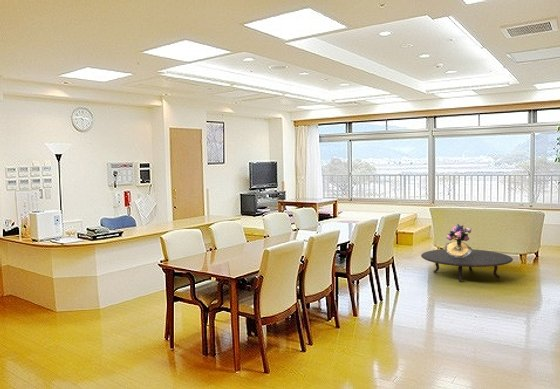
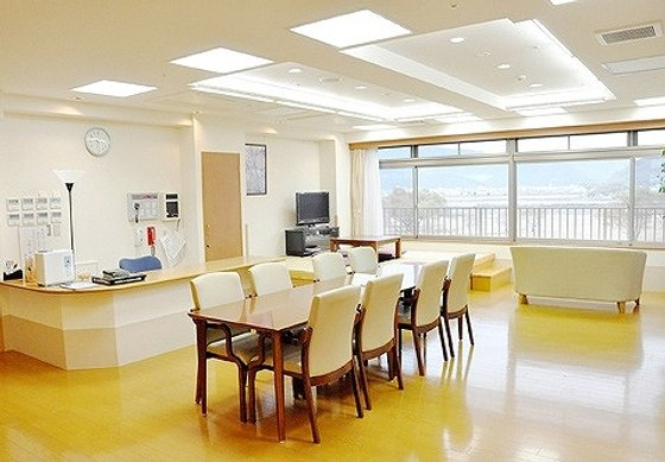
- bouquet (458, 239)
- table (465, 265)
